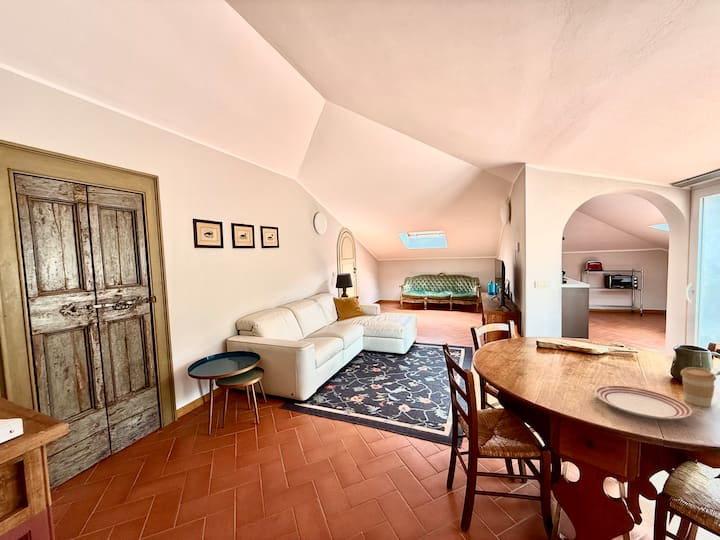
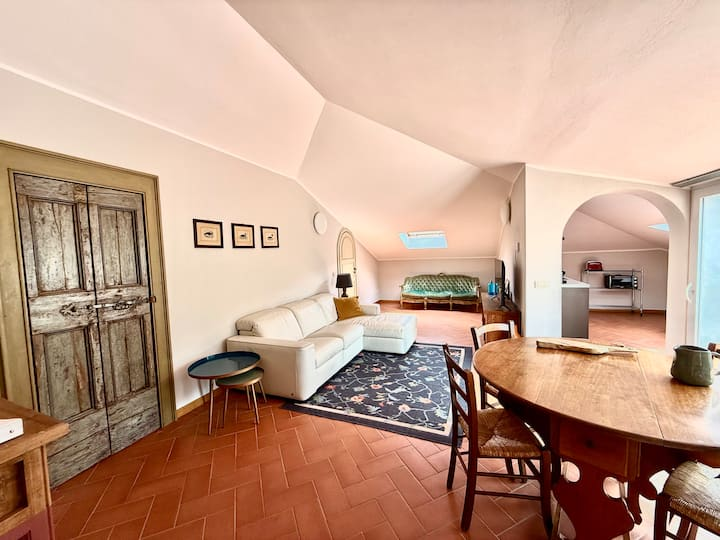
- coffee cup (697, 386)
- dinner plate (639, 402)
